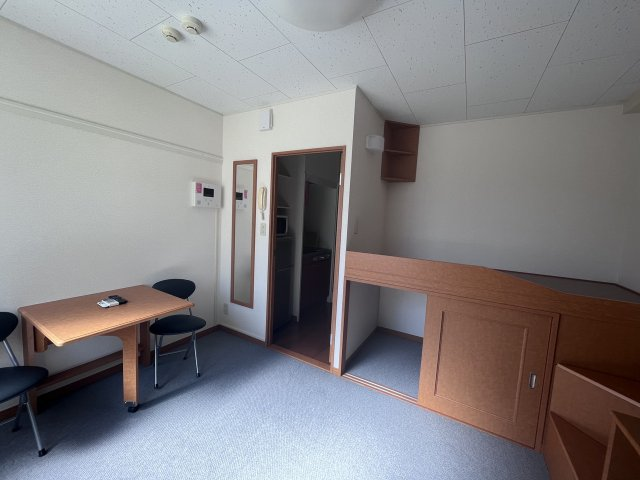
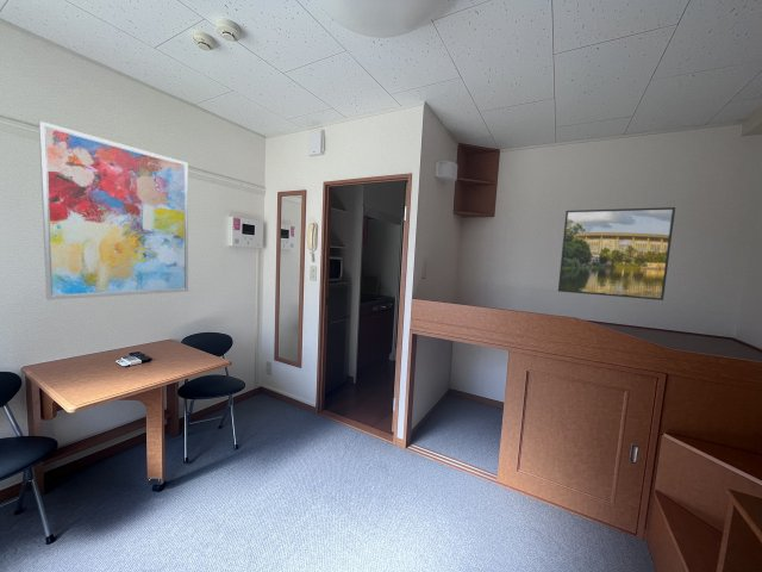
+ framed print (611, 253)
+ wall art (126, 222)
